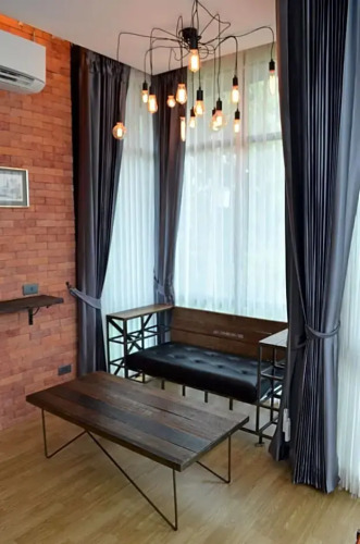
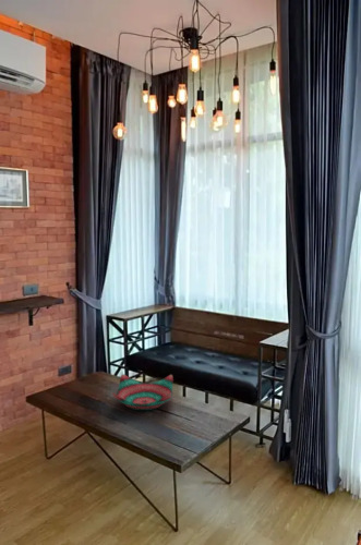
+ decorative bowl (144, 393)
